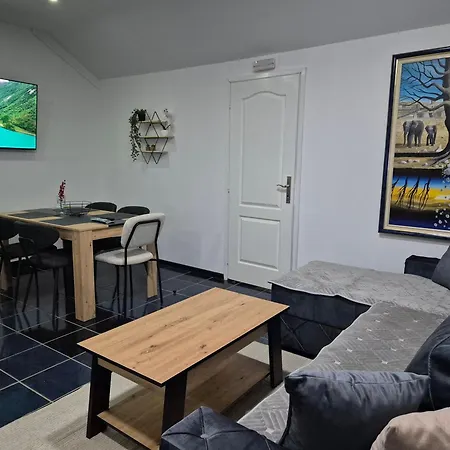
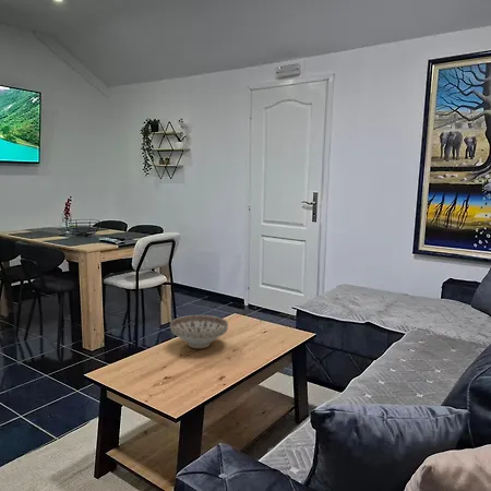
+ decorative bowl (199, 333)
